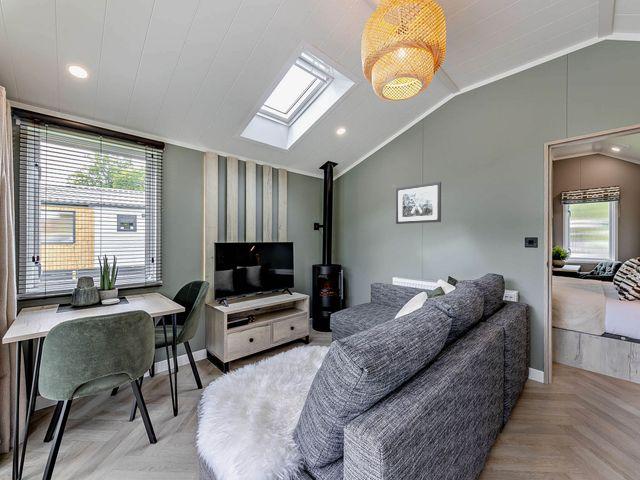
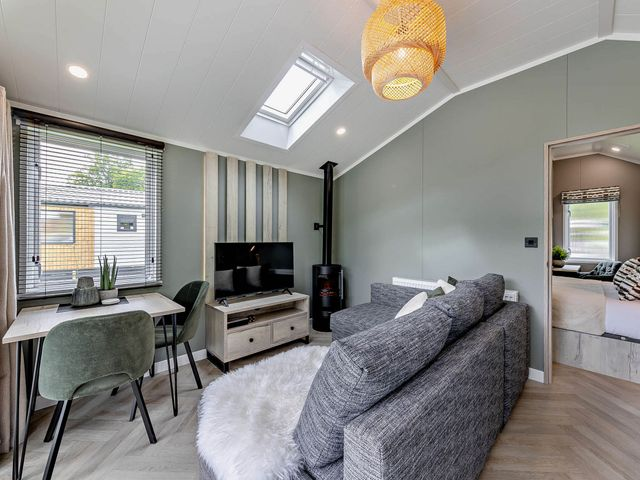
- wall art (417, 204)
